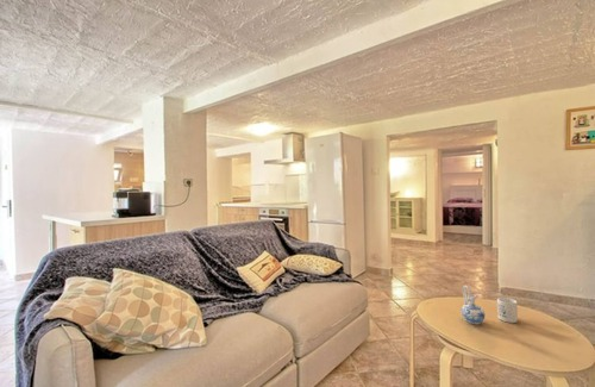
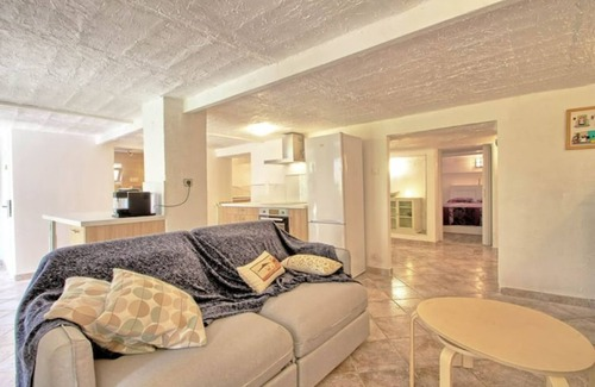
- mug (505, 307)
- ceramic pitcher (472, 304)
